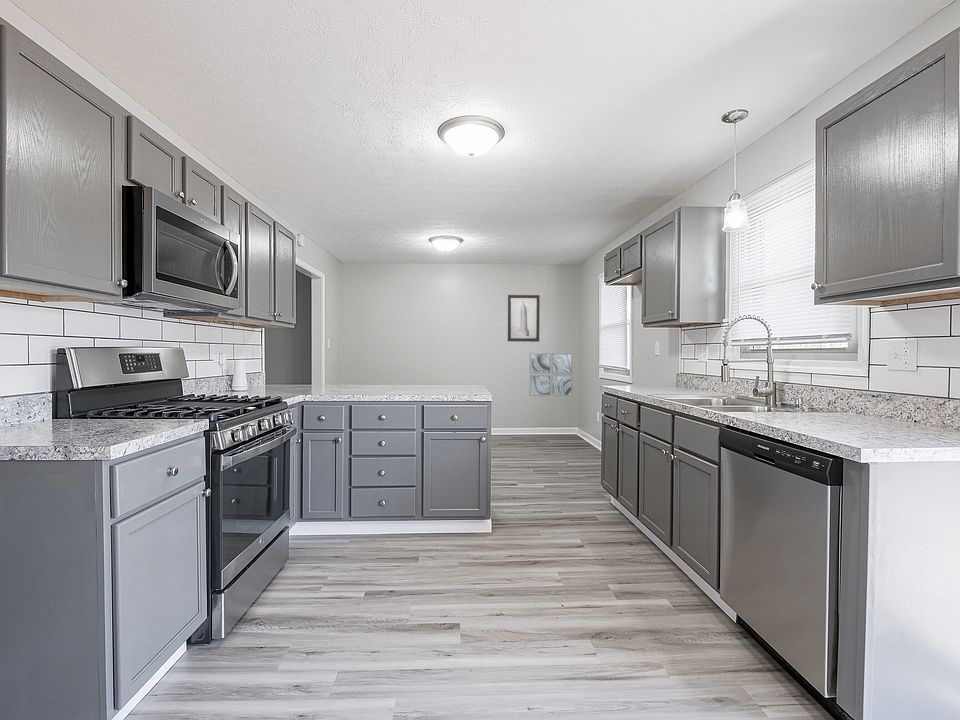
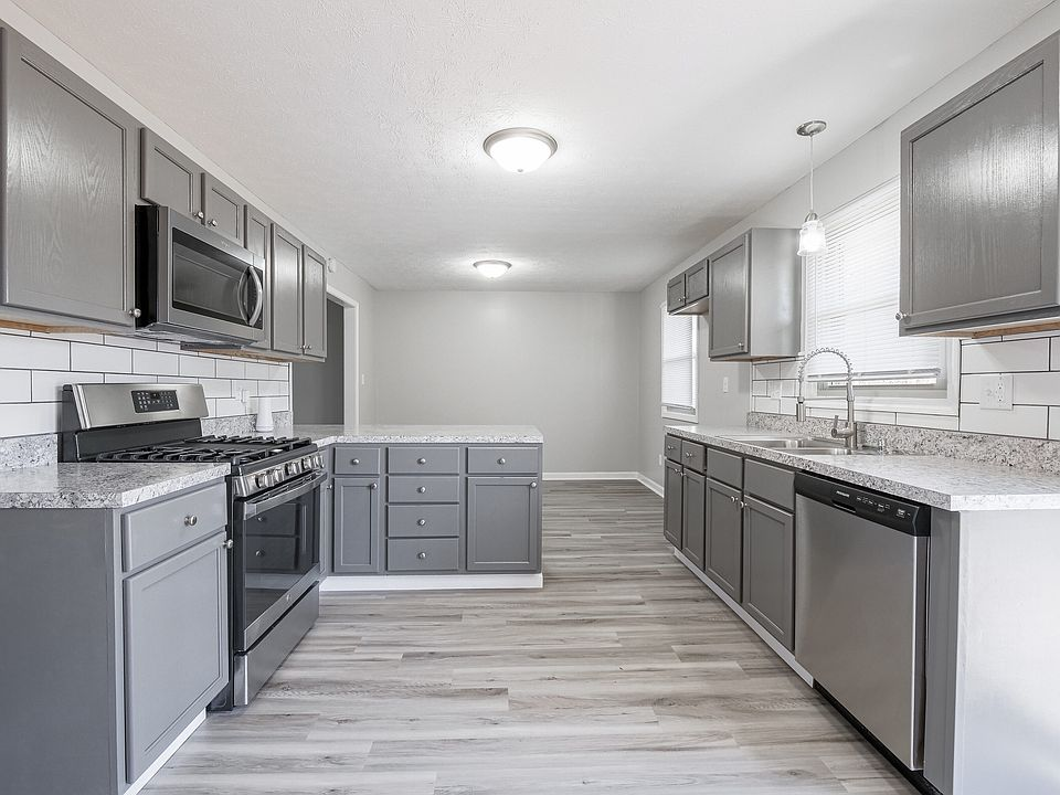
- wall art (523, 318)
- wall art (551, 373)
